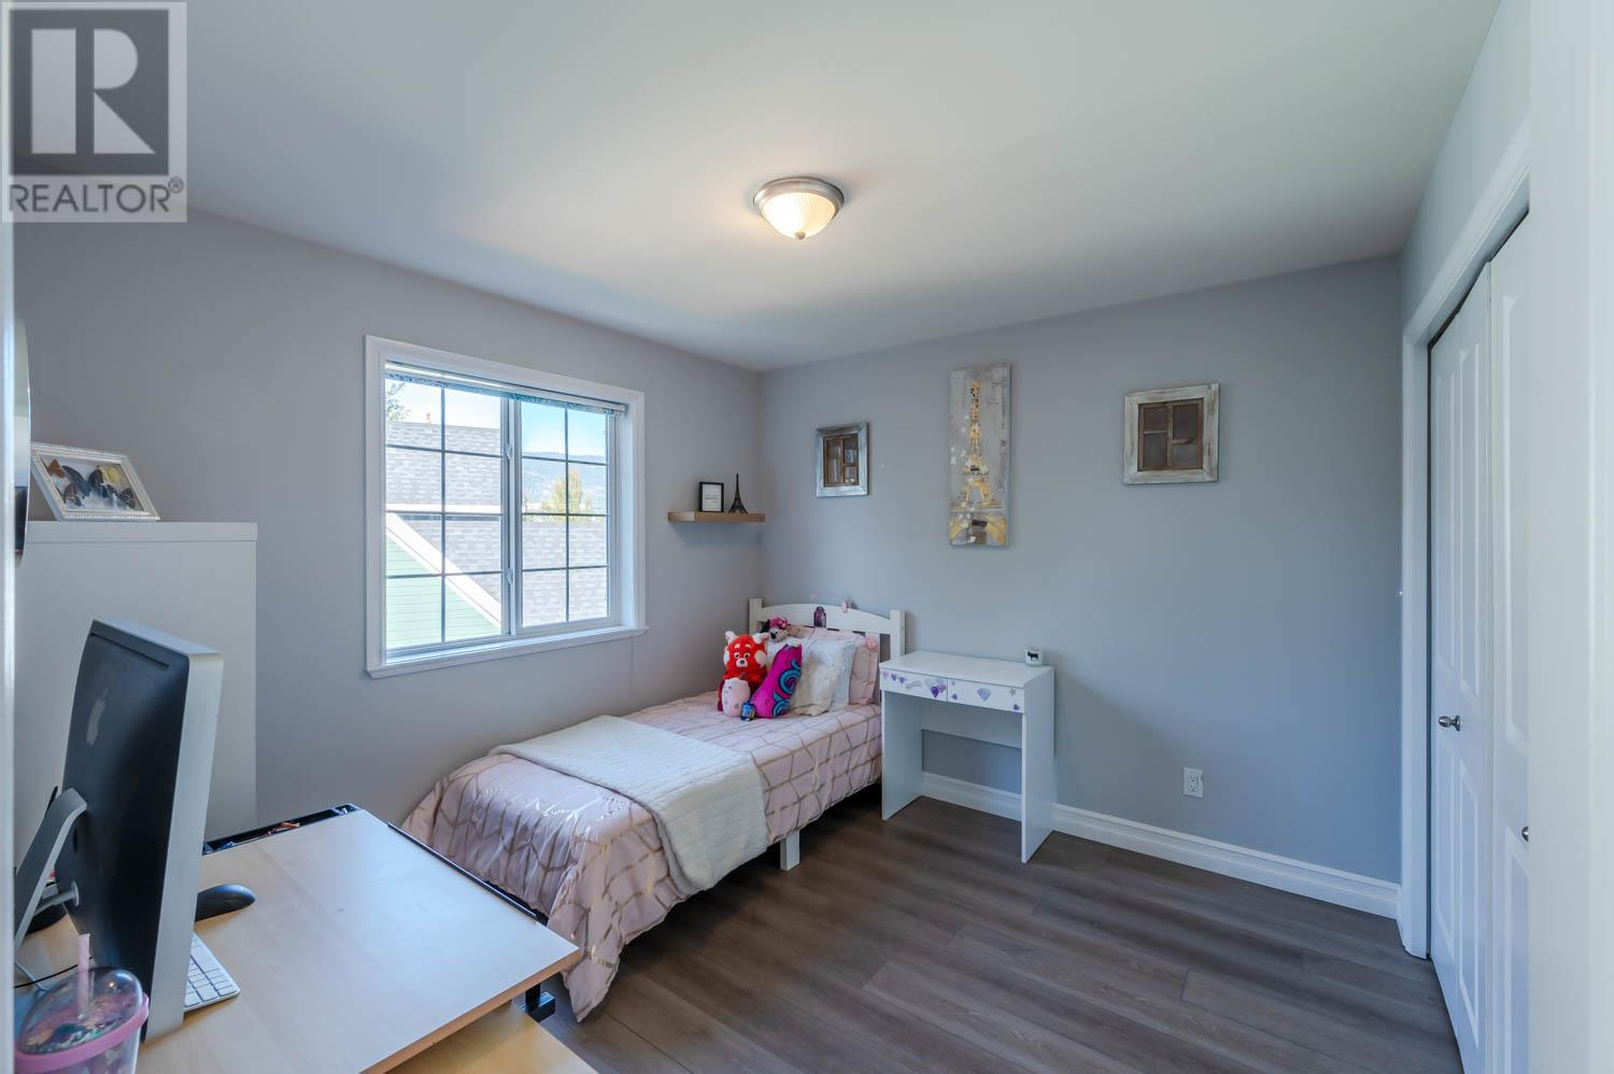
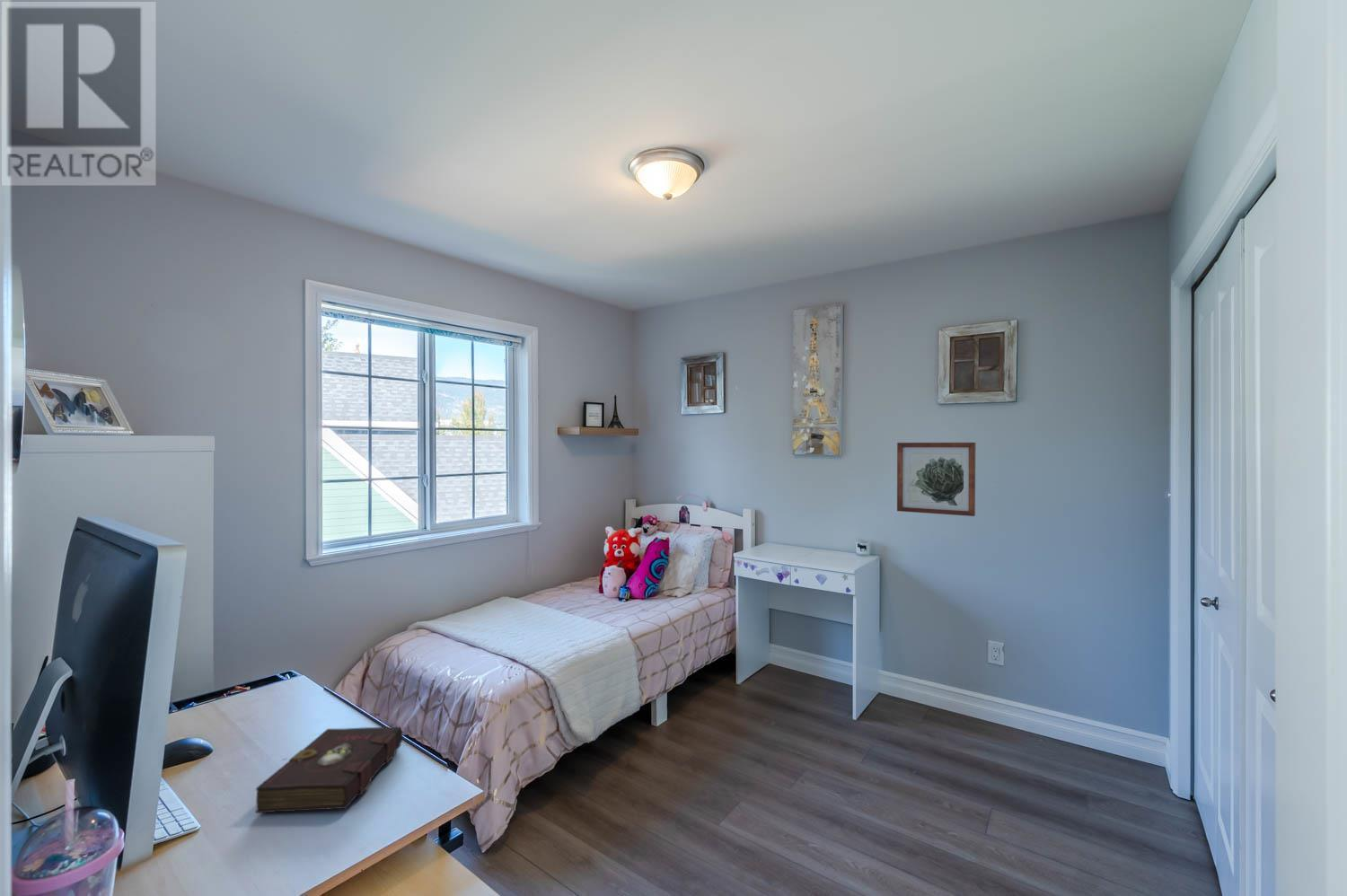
+ wall art (935, 478)
+ book (342, 760)
